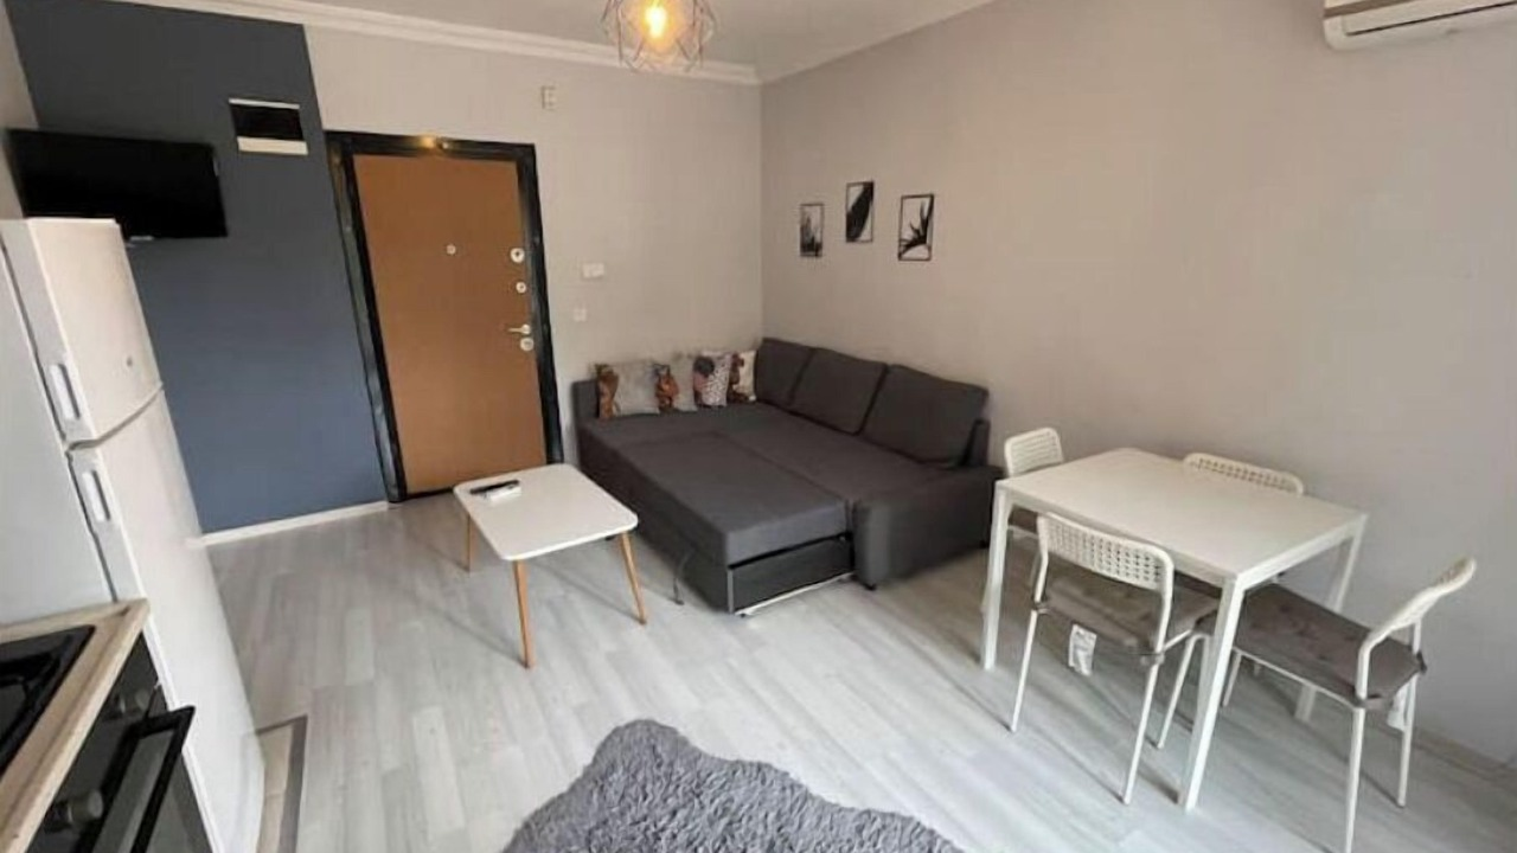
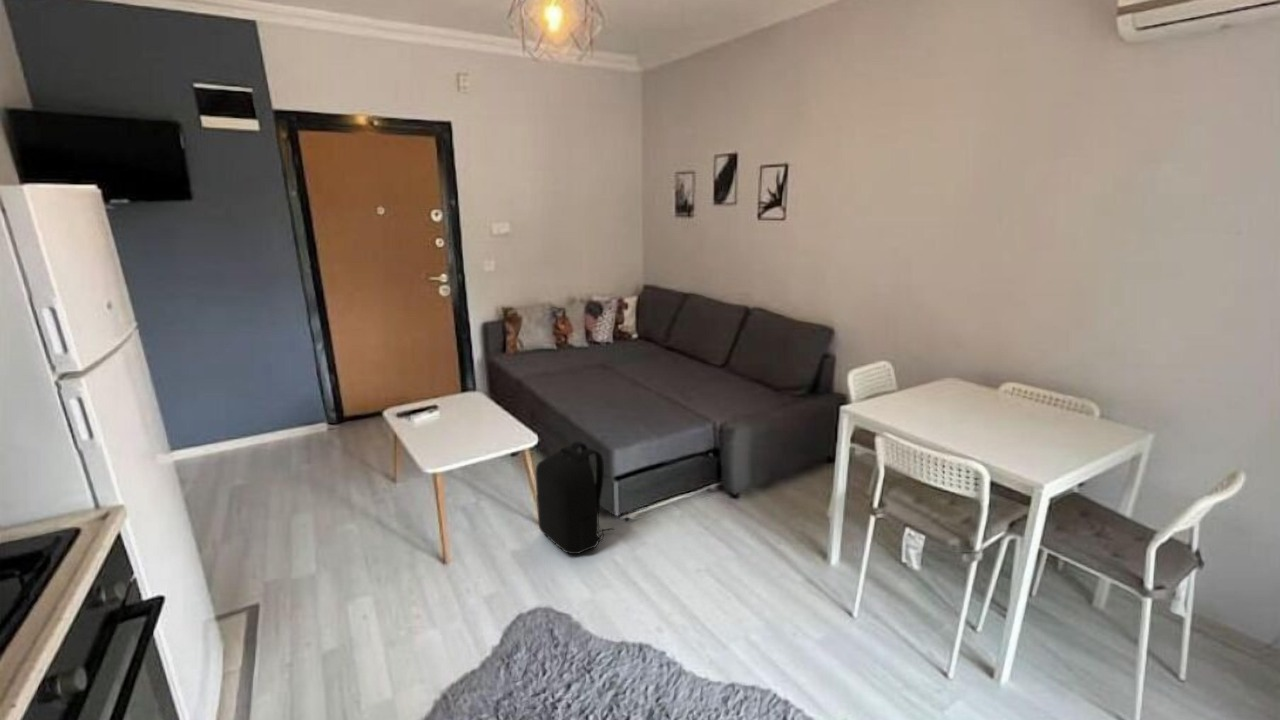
+ backpack (576, 493)
